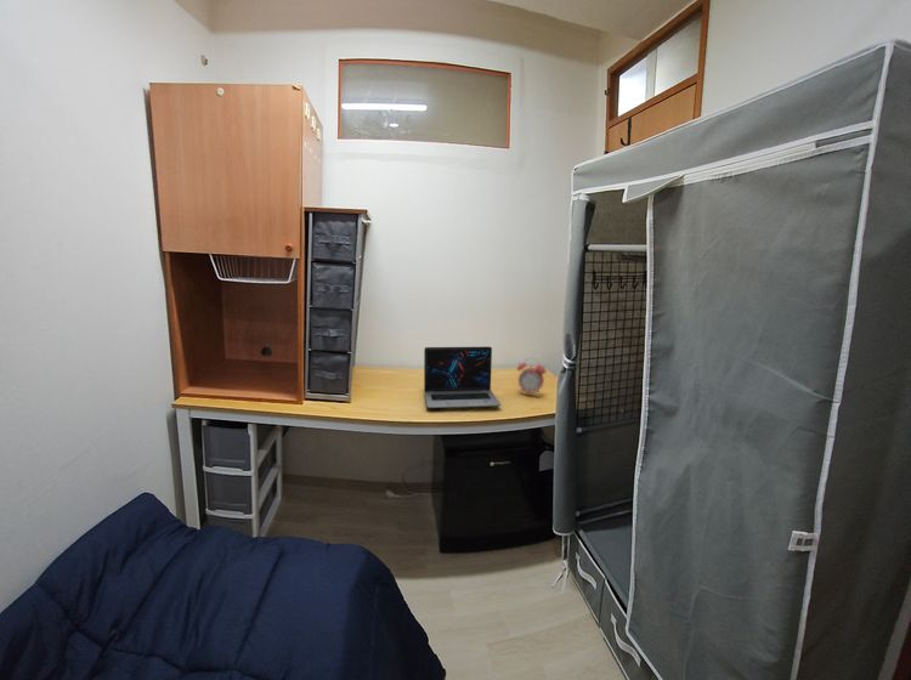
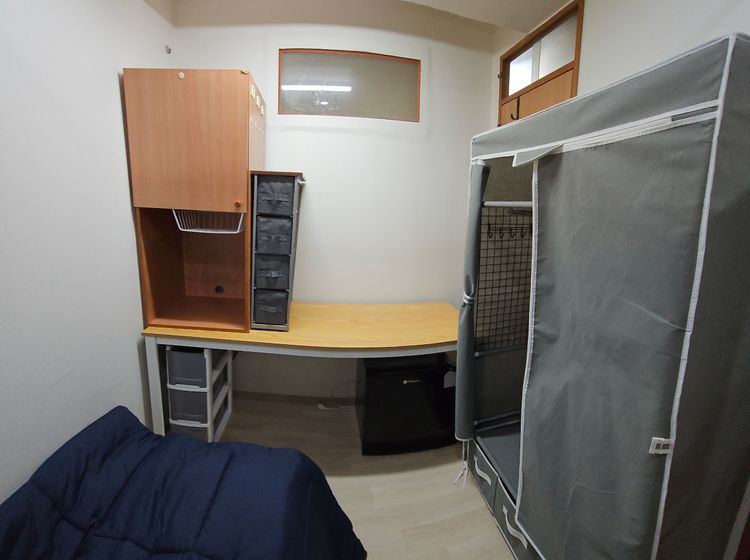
- laptop (460, 376)
- alarm clock (531, 376)
